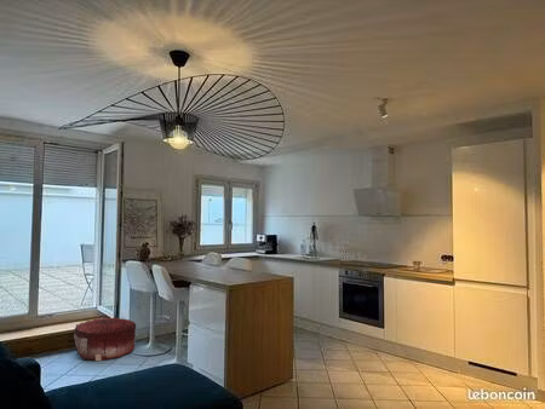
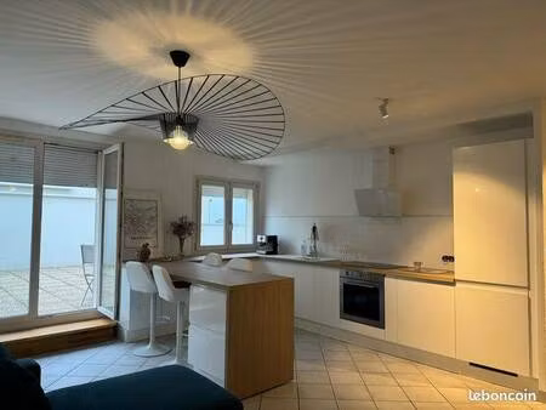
- pouf (104, 335)
